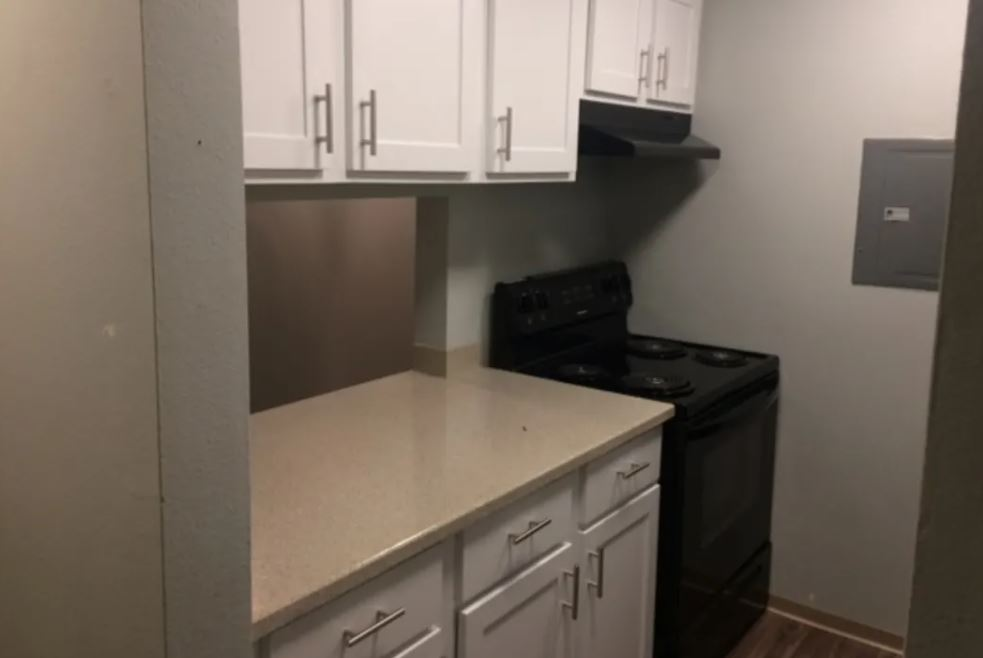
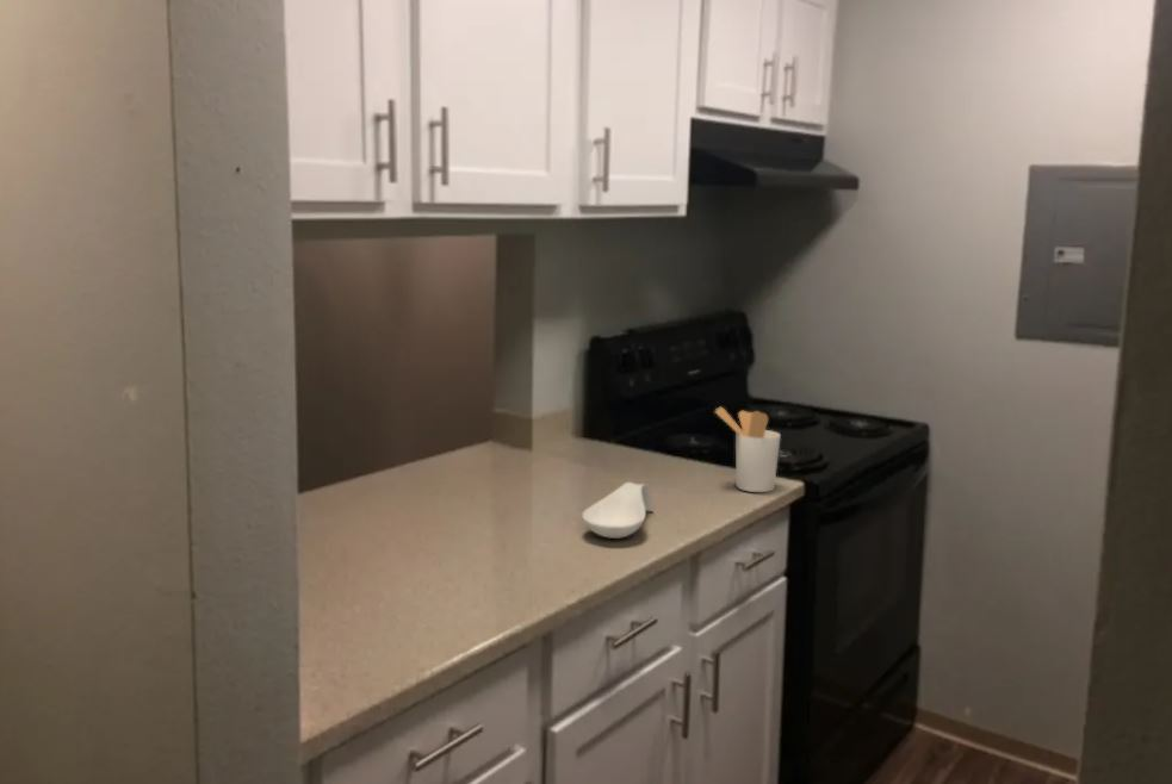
+ utensil holder (745, 447)
+ spoon rest (624, 508)
